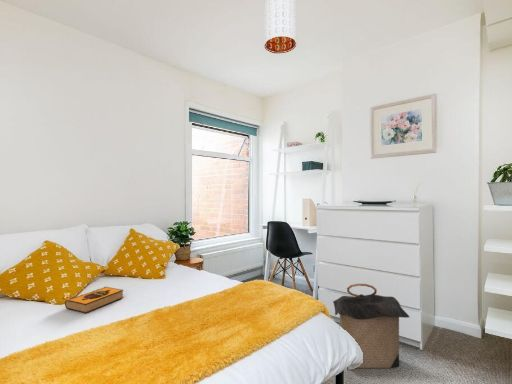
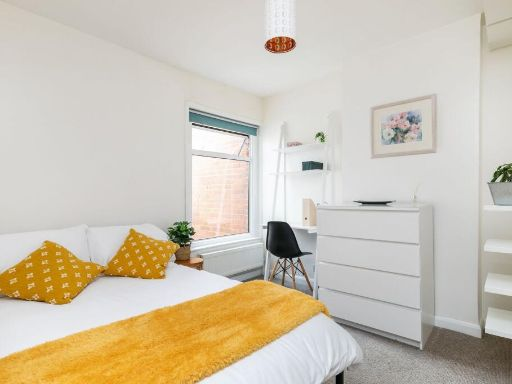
- laundry hamper (369, 320)
- hardback book (95, 298)
